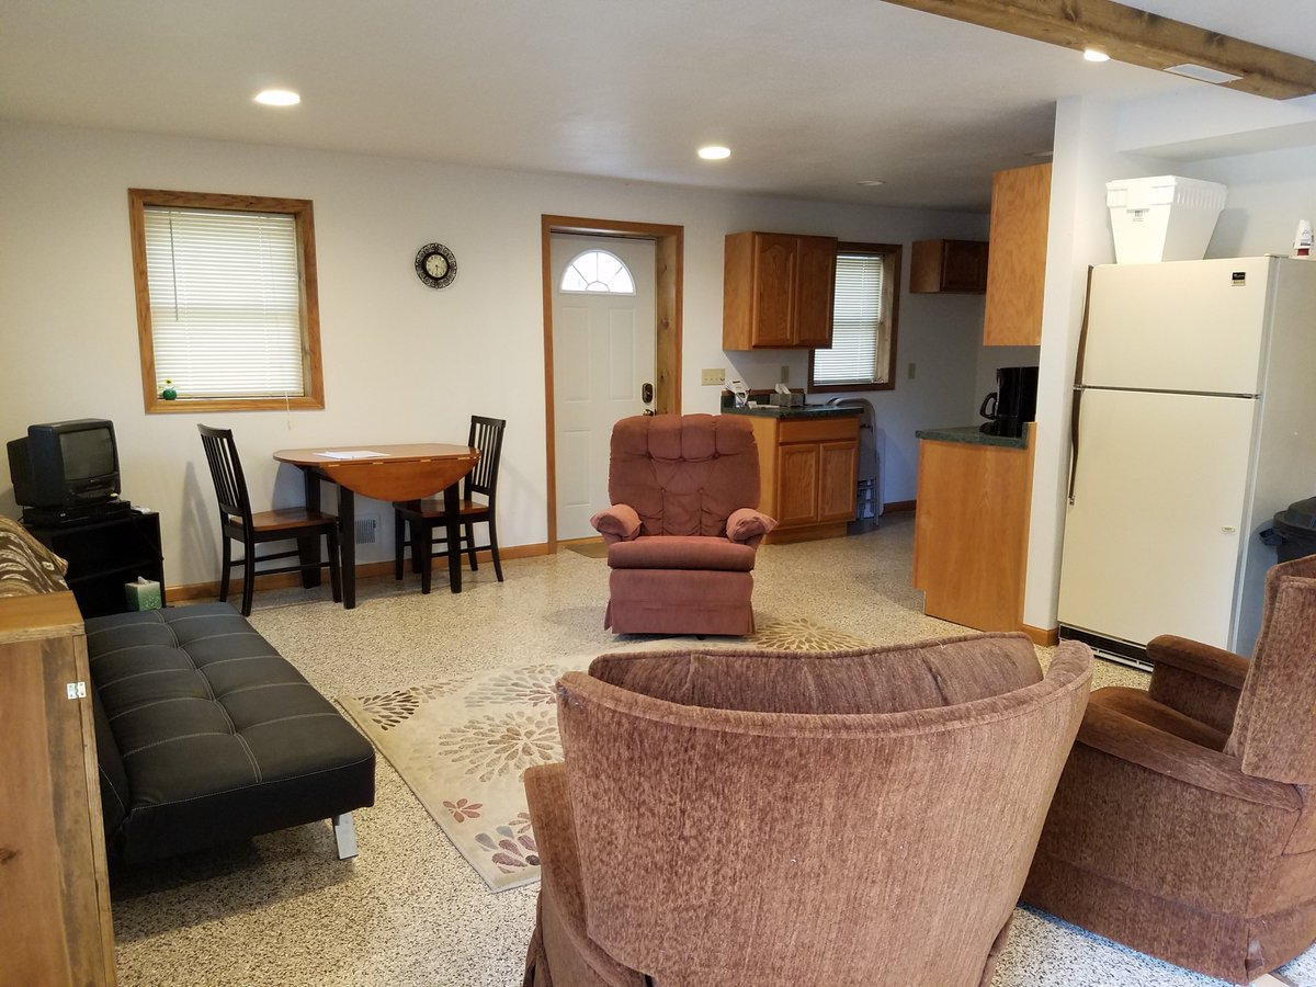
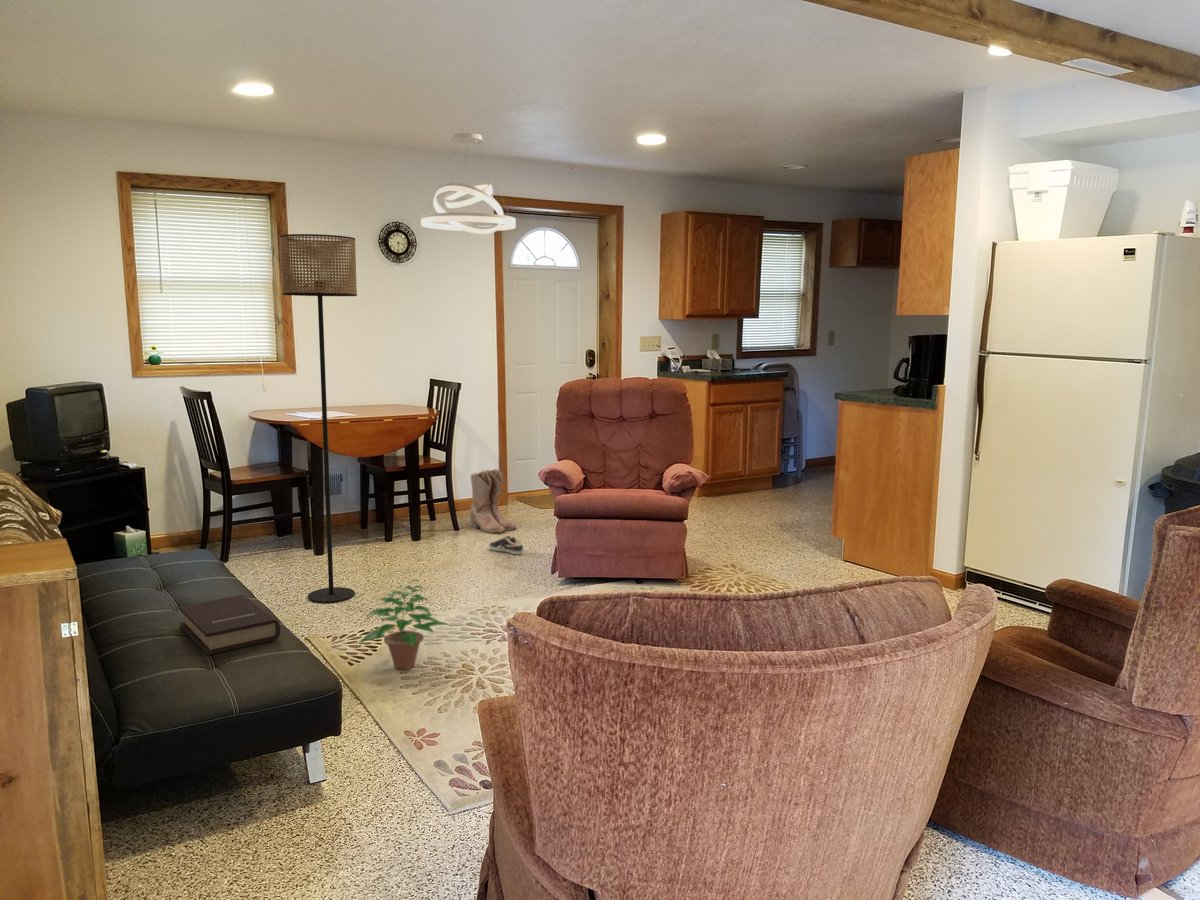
+ book (229, 622)
+ potted plant (402, 623)
+ floor lamp (324, 422)
+ pendant light (469, 184)
+ boots (493, 499)
+ sneaker (506, 543)
